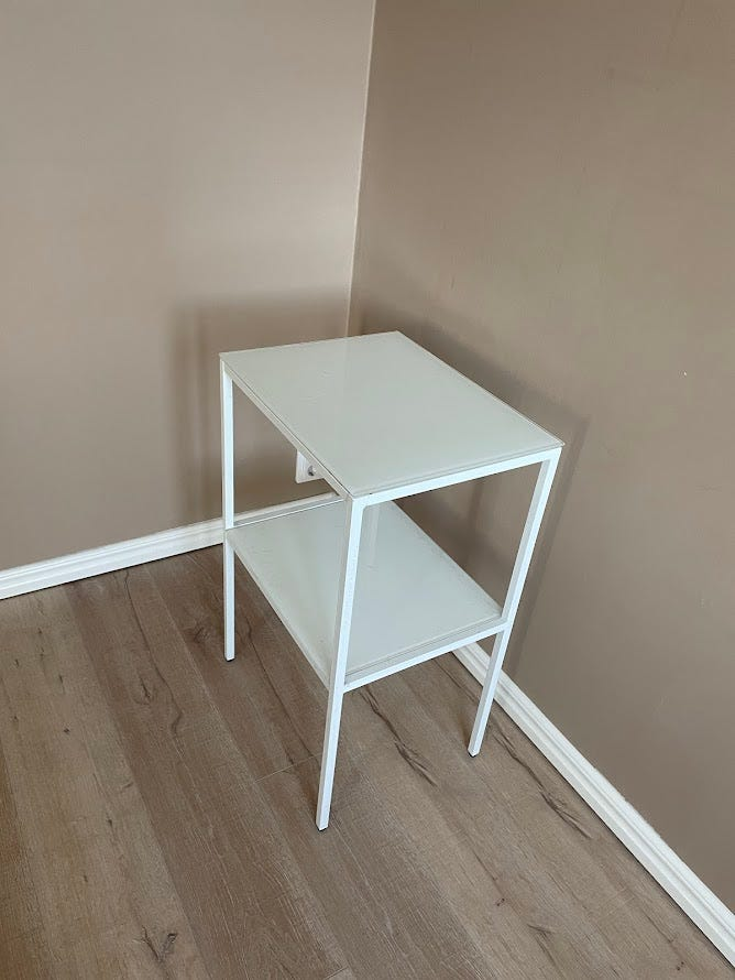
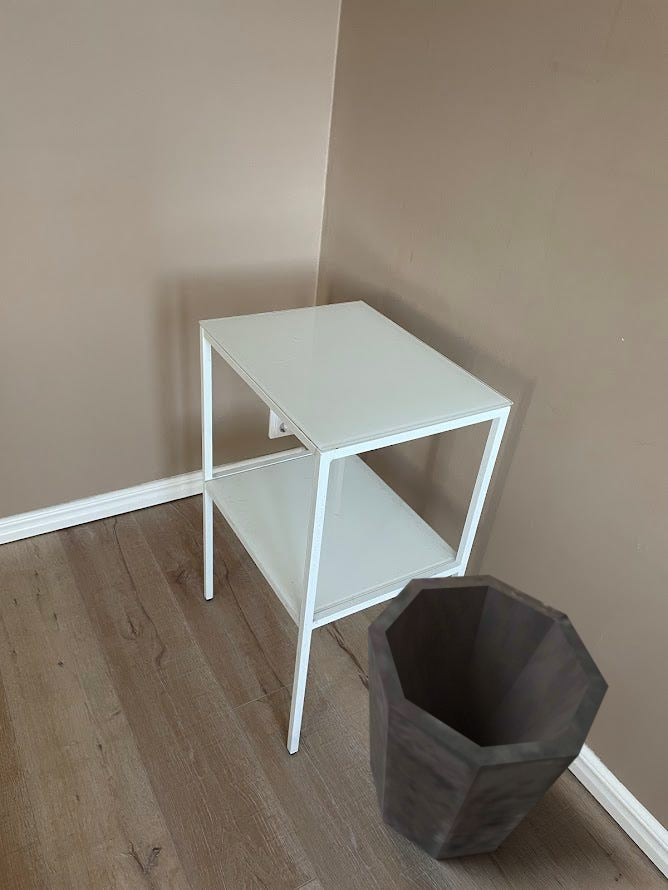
+ waste bin (462, 725)
